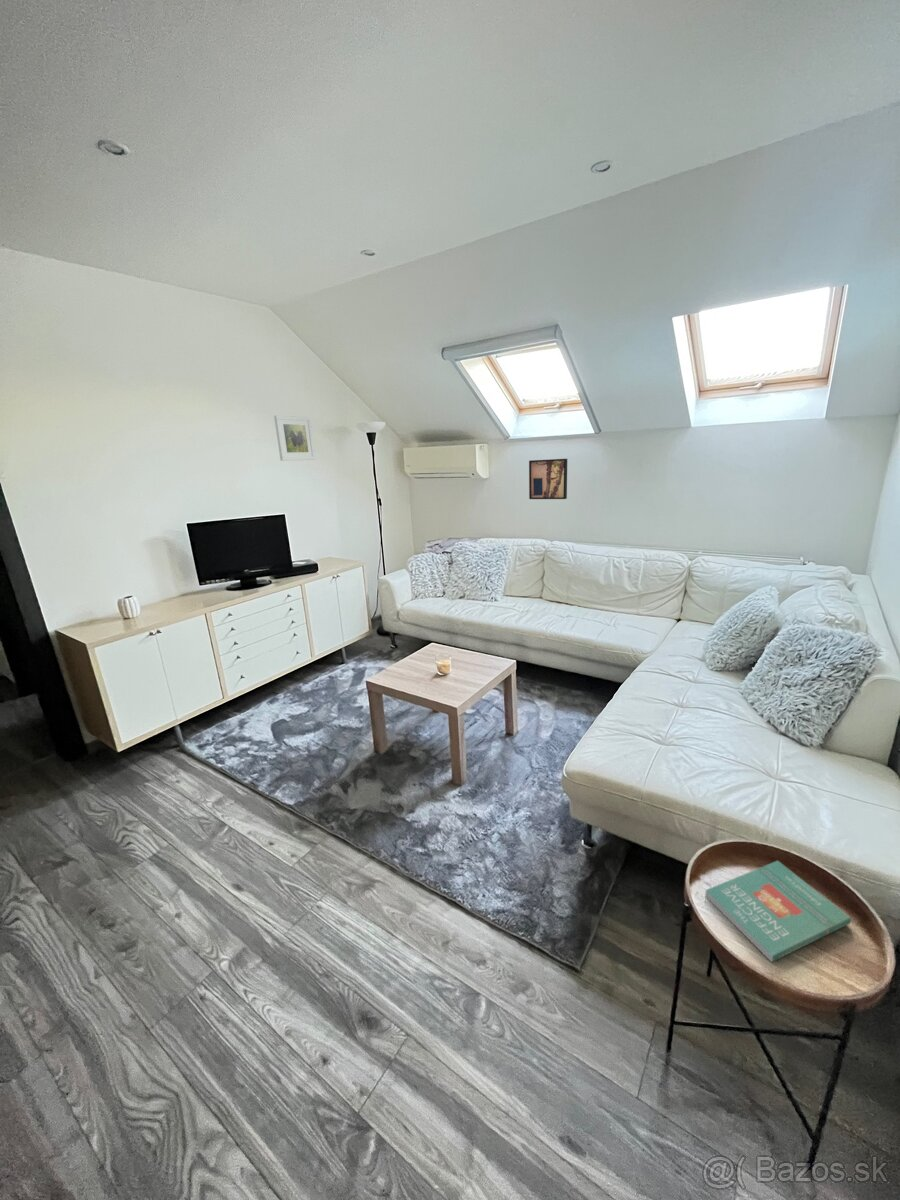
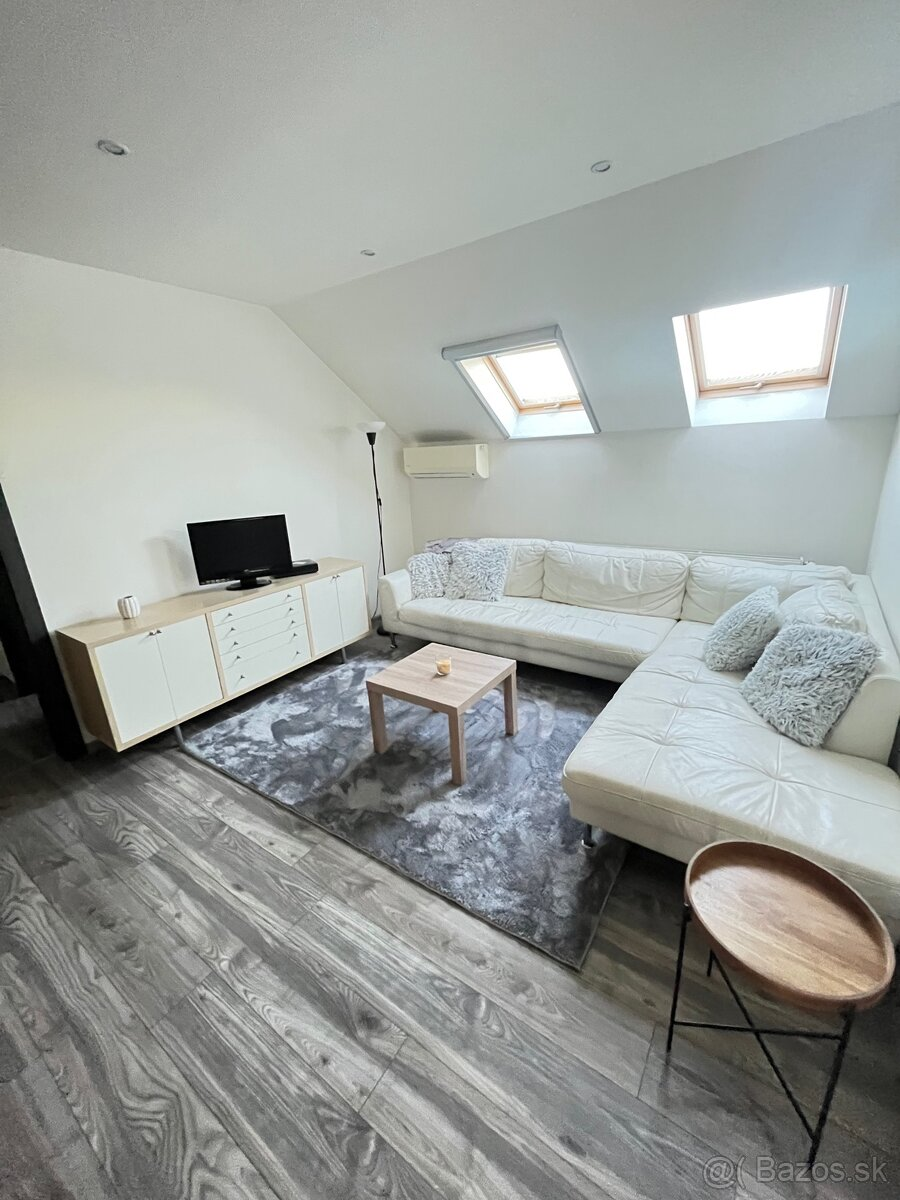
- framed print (295, 438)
- wall art (547, 479)
- book (775, 906)
